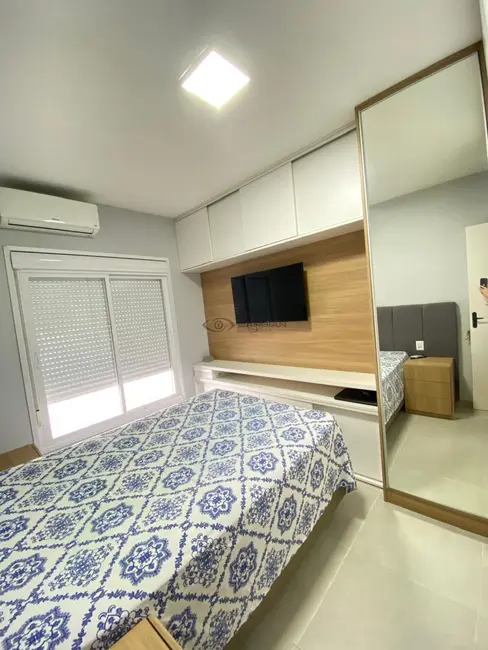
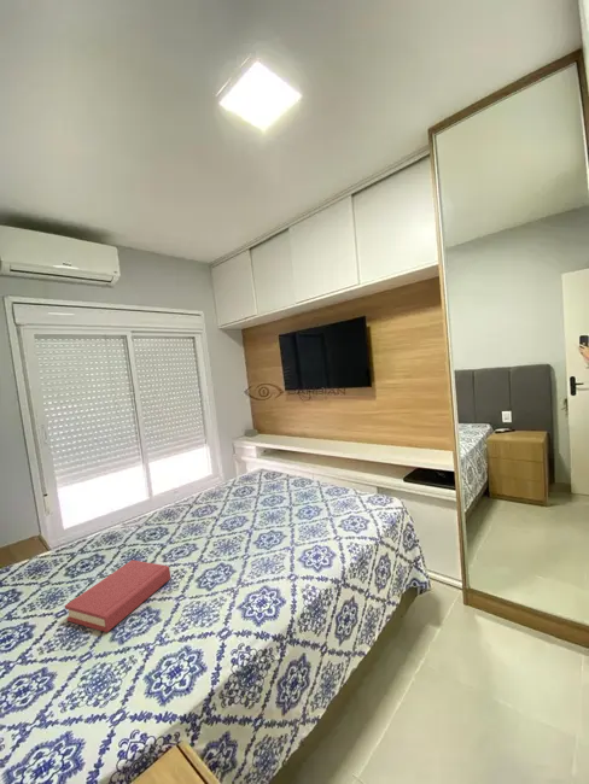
+ hardback book (121, 591)
